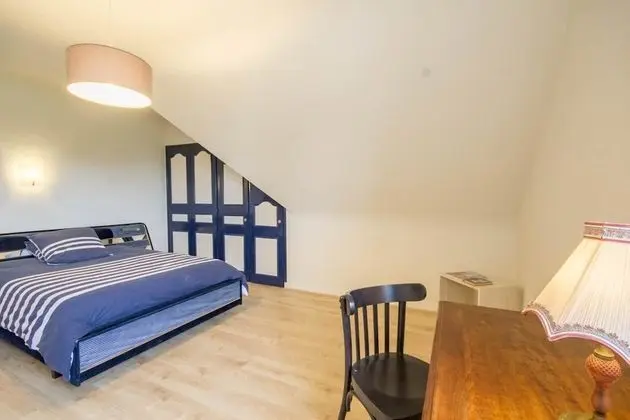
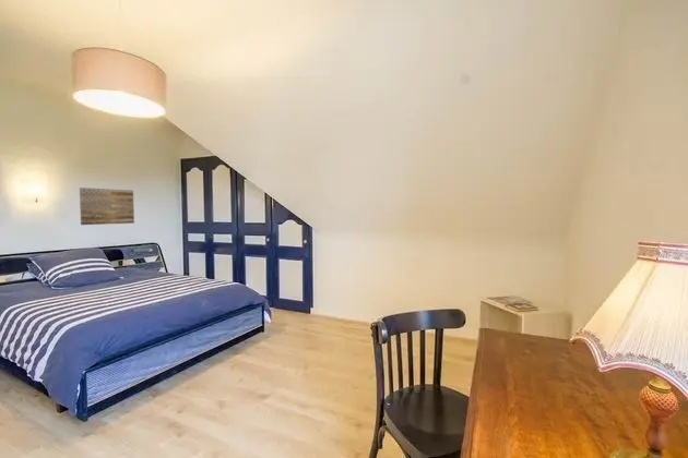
+ wall art (108, 206)
